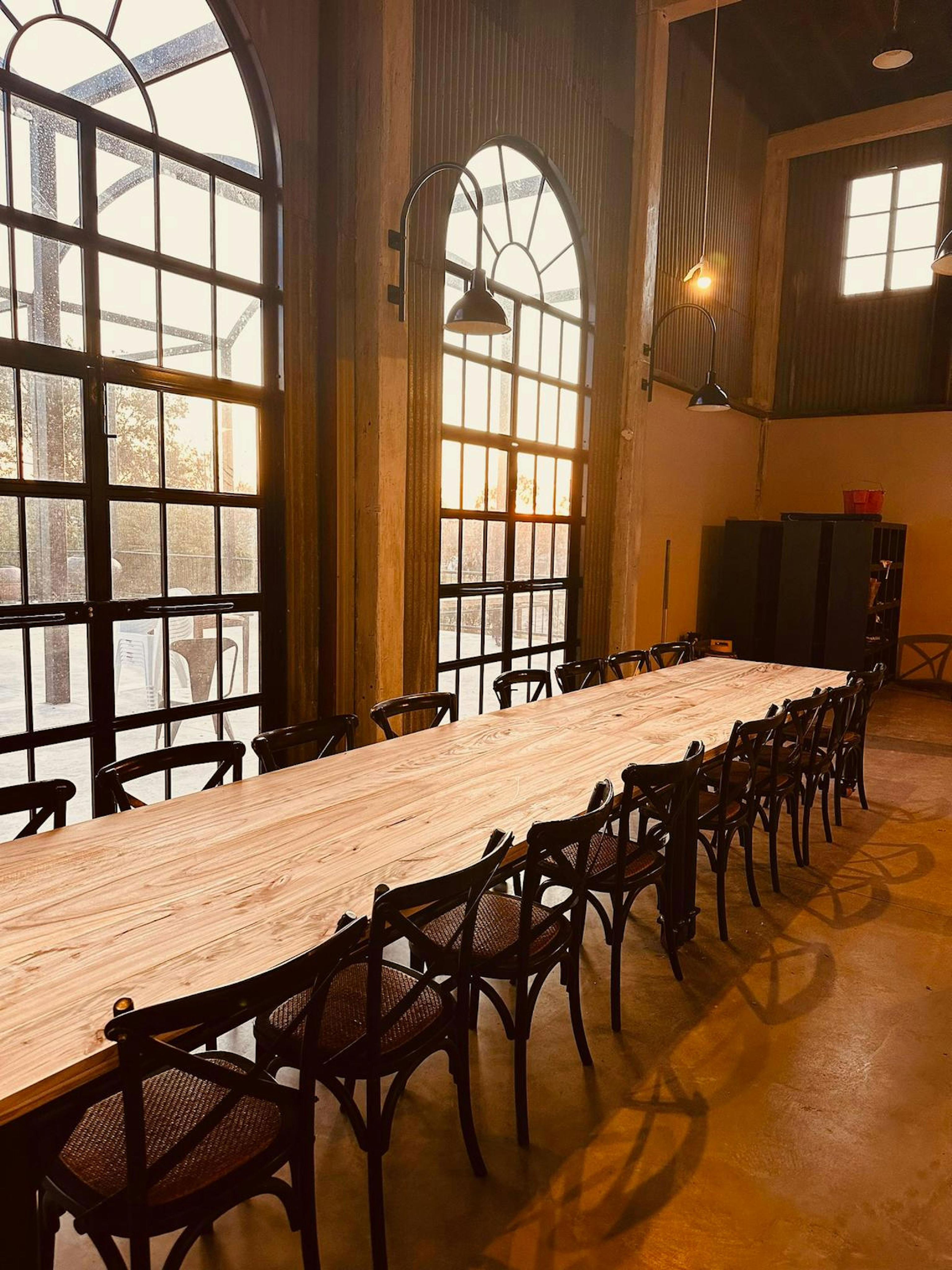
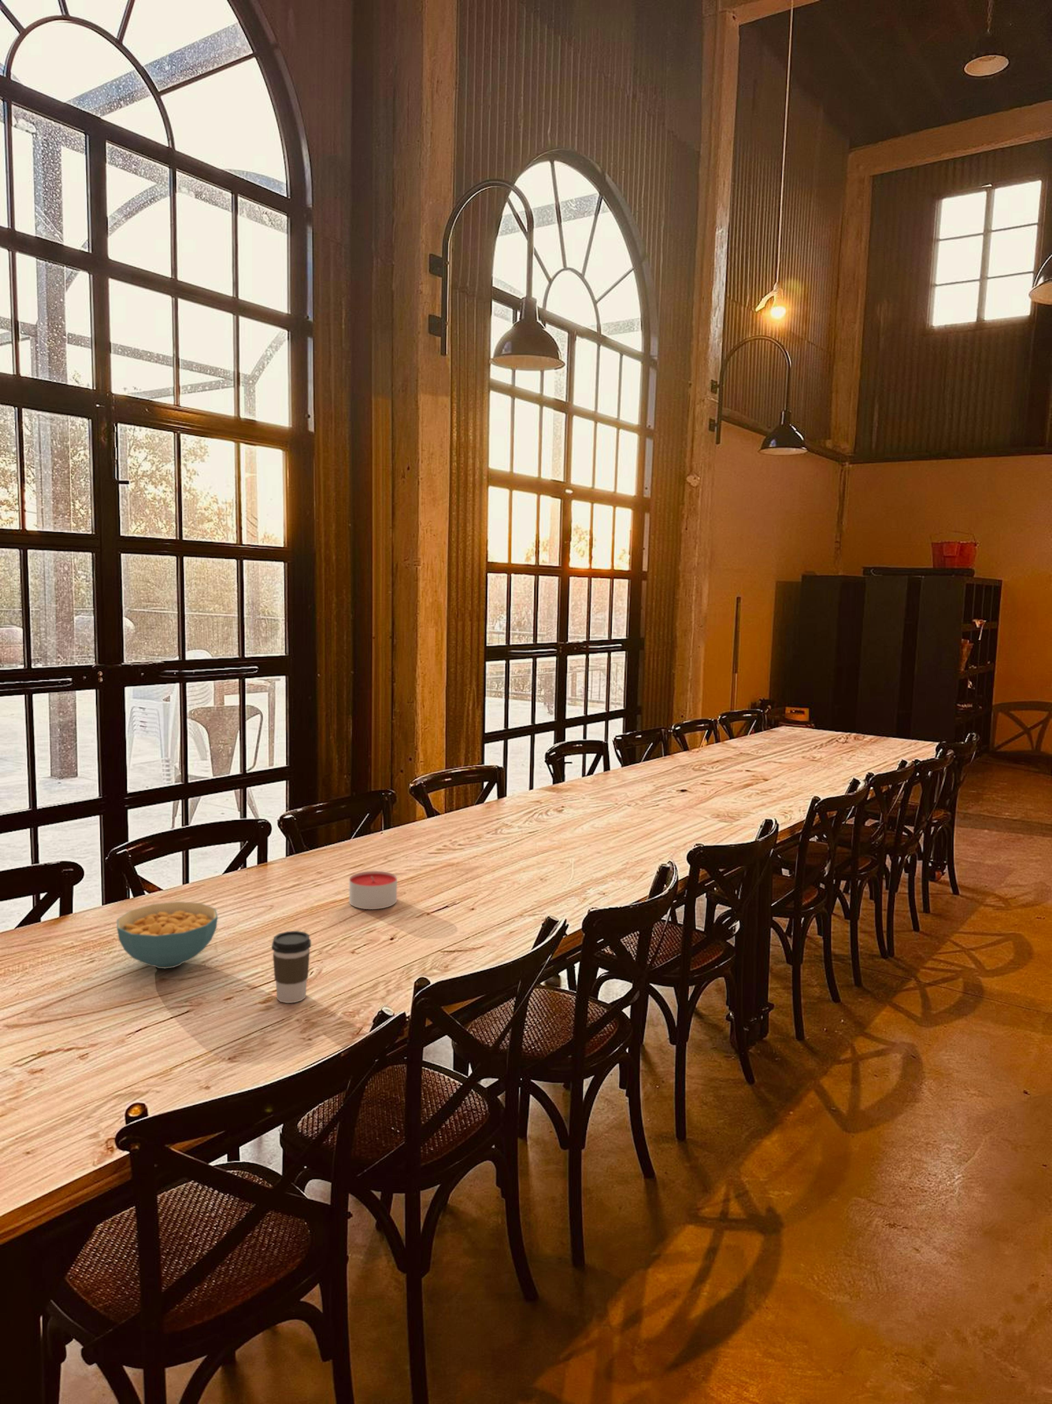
+ cereal bowl (168, 940)
+ candle (372, 889)
+ coffee cup (292, 967)
